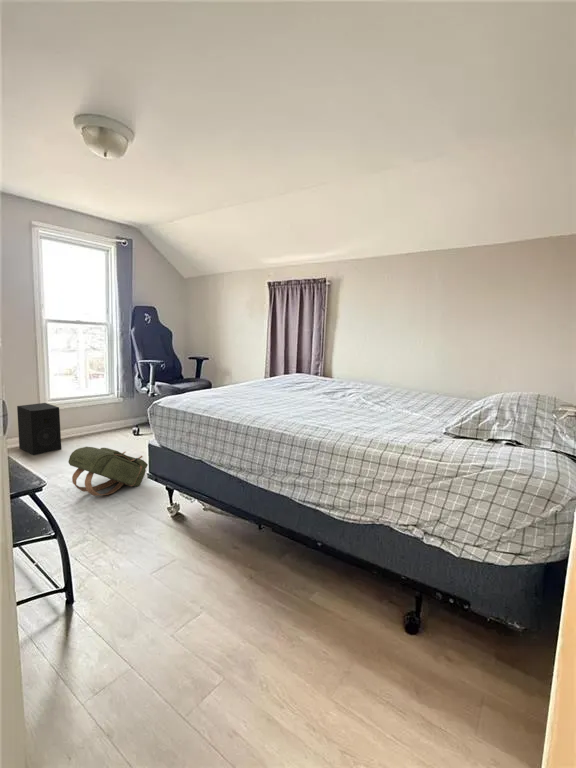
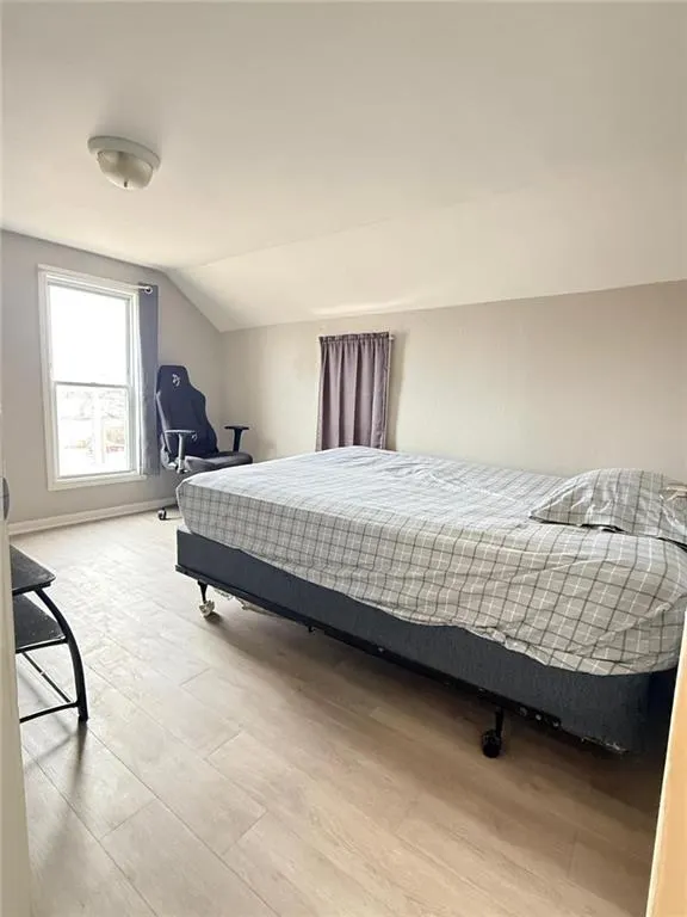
- backpack (109, 467)
- speaker (39, 427)
